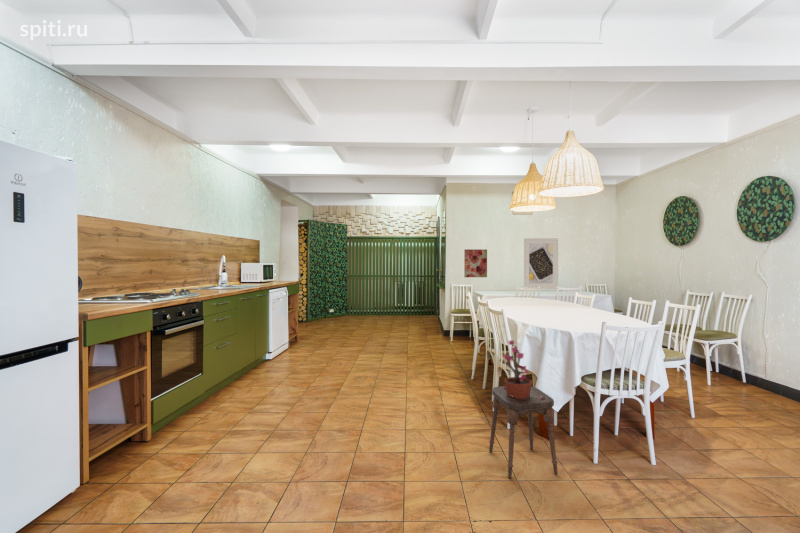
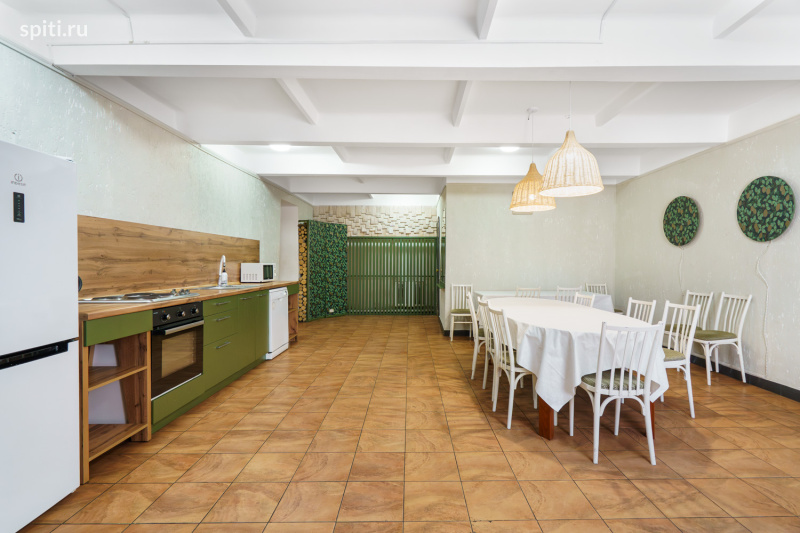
- potted plant (521, 367)
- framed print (540, 263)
- wall art (475, 263)
- stool (517, 424)
